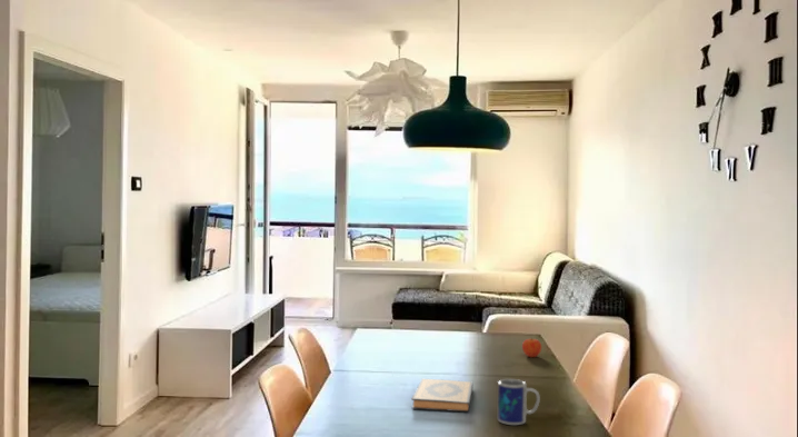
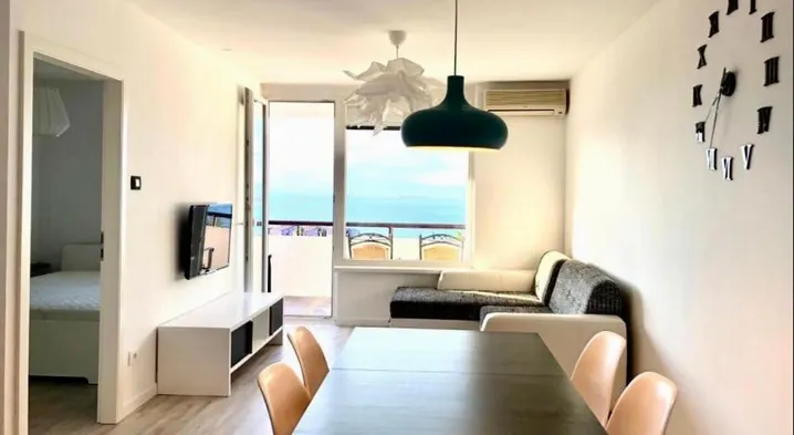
- hardback book (443, 394)
- mug (518, 401)
- apple (531, 347)
